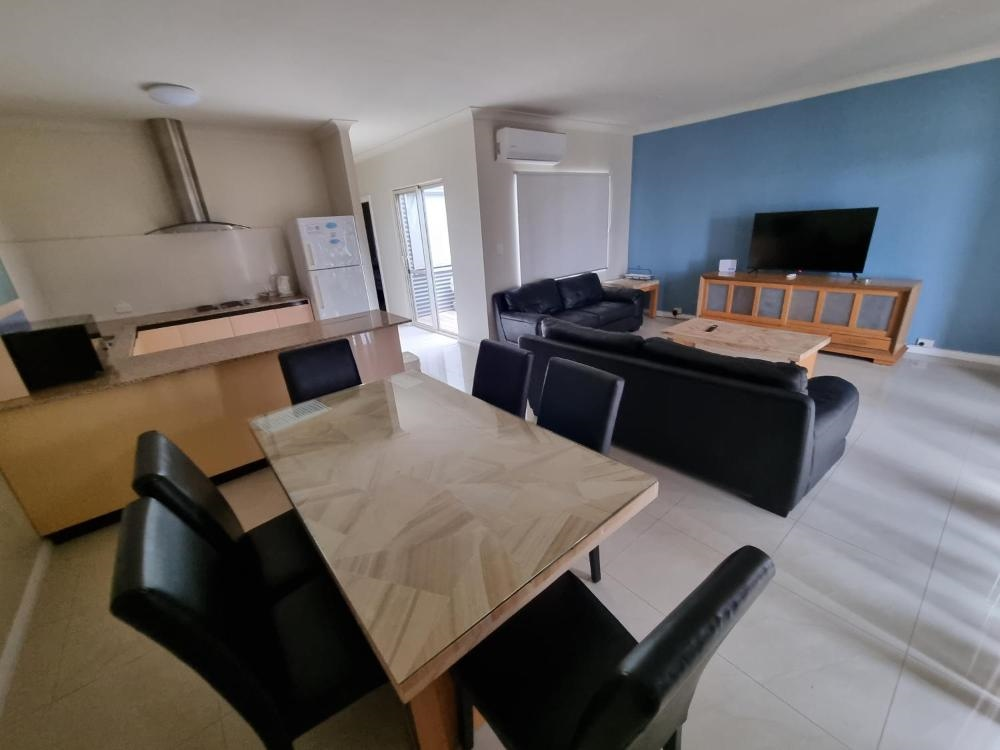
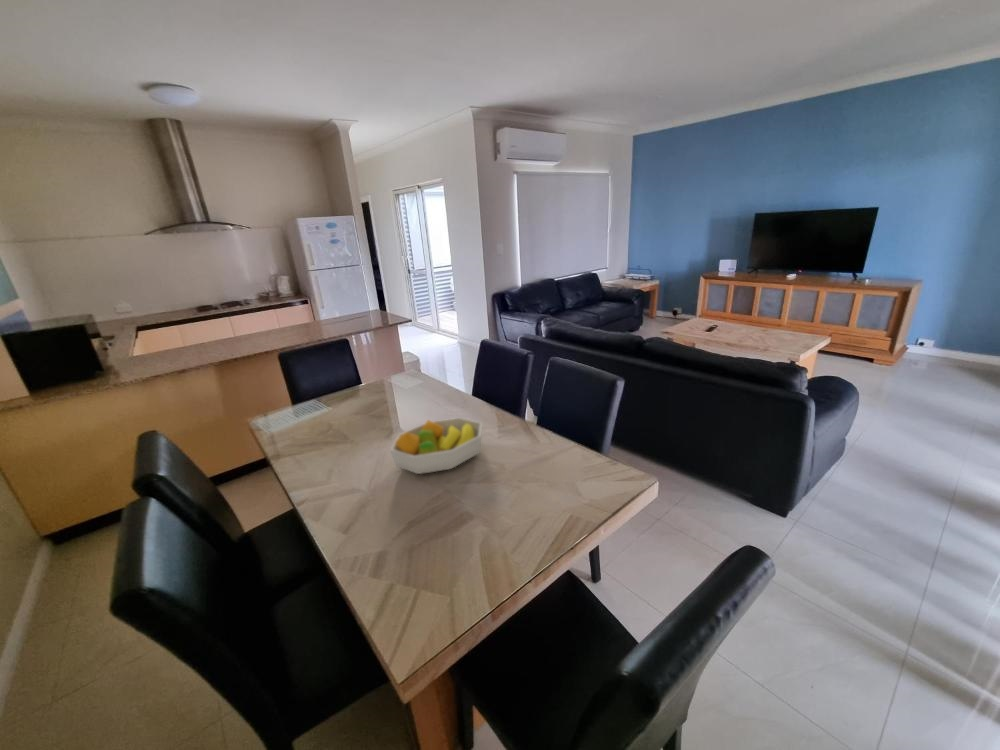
+ fruit bowl (439, 441)
